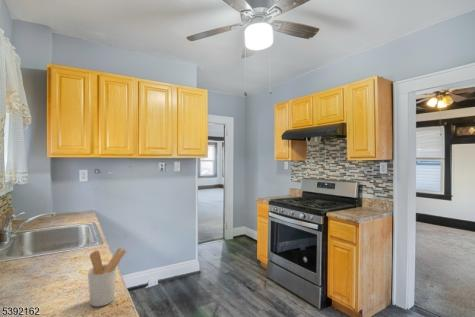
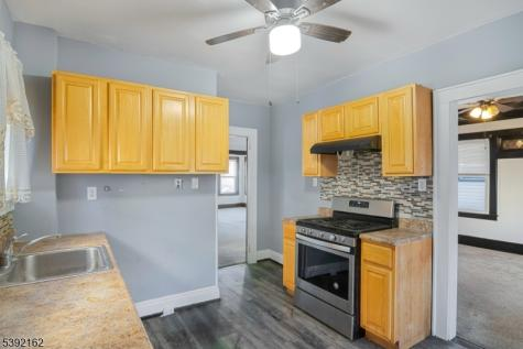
- utensil holder (108, 274)
